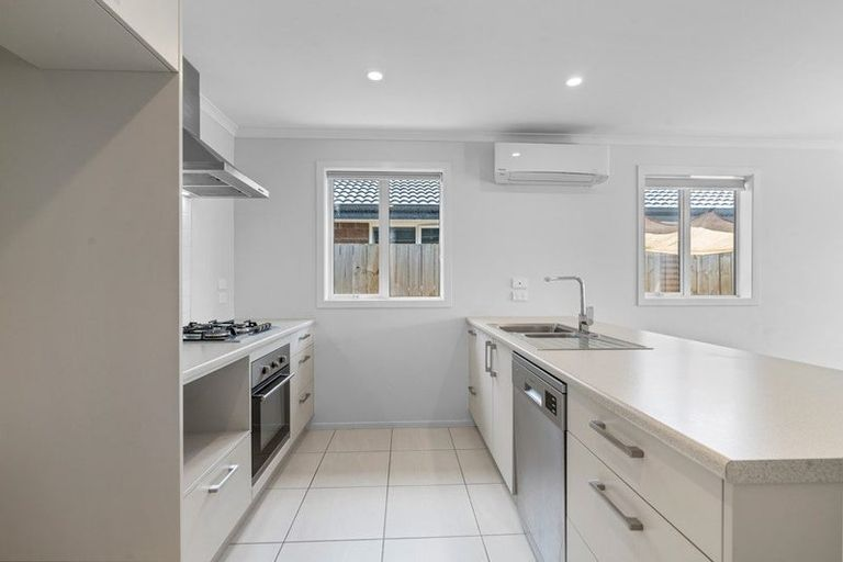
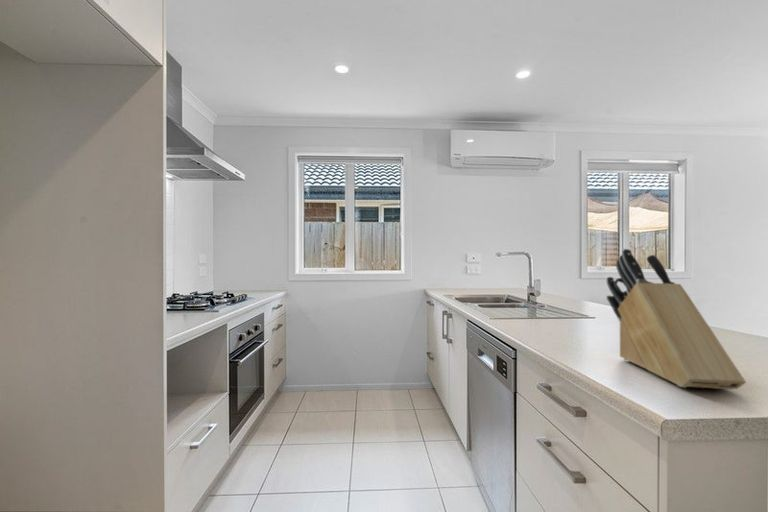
+ knife block (660, 308)
